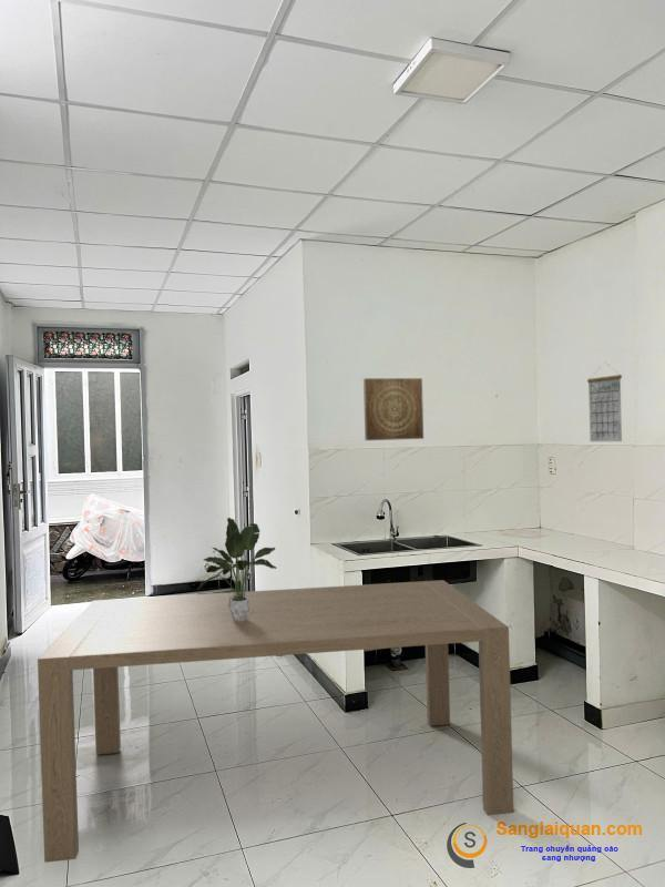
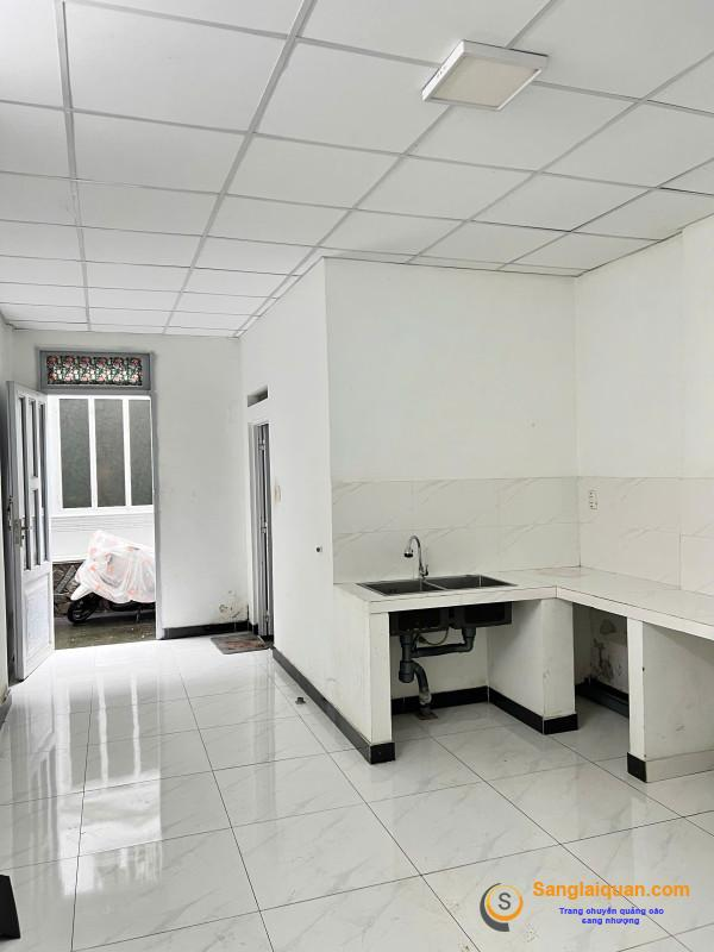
- potted plant (239, 565)
- calendar (604, 401)
- dining table (275, 655)
- wall art (393, 408)
